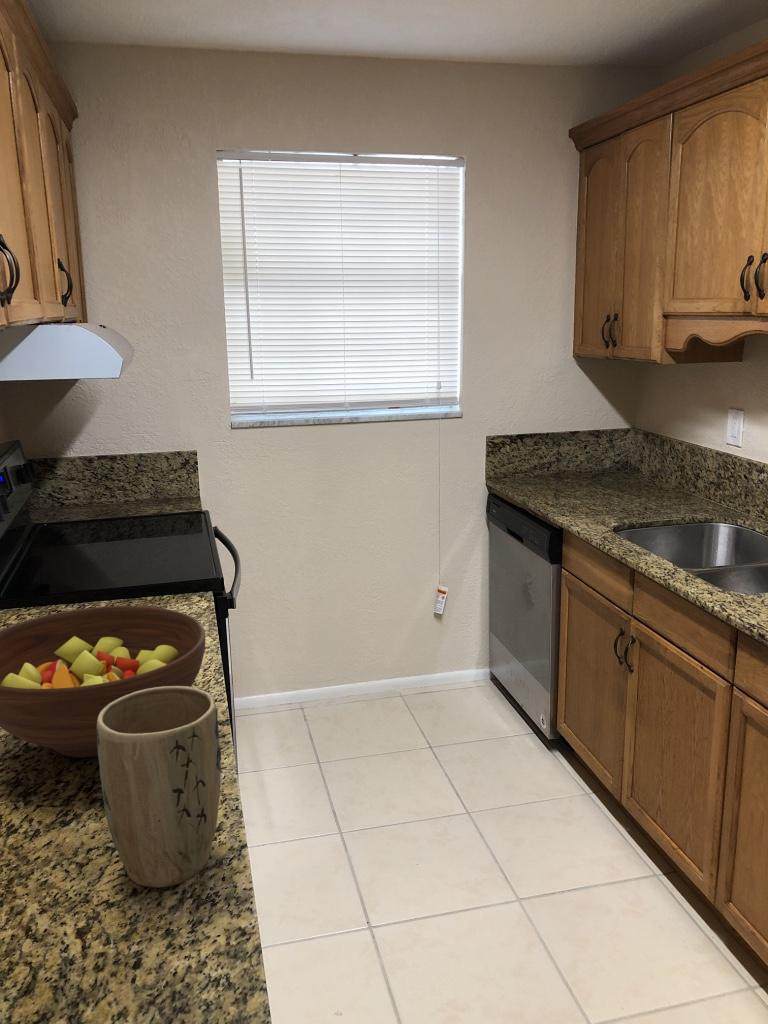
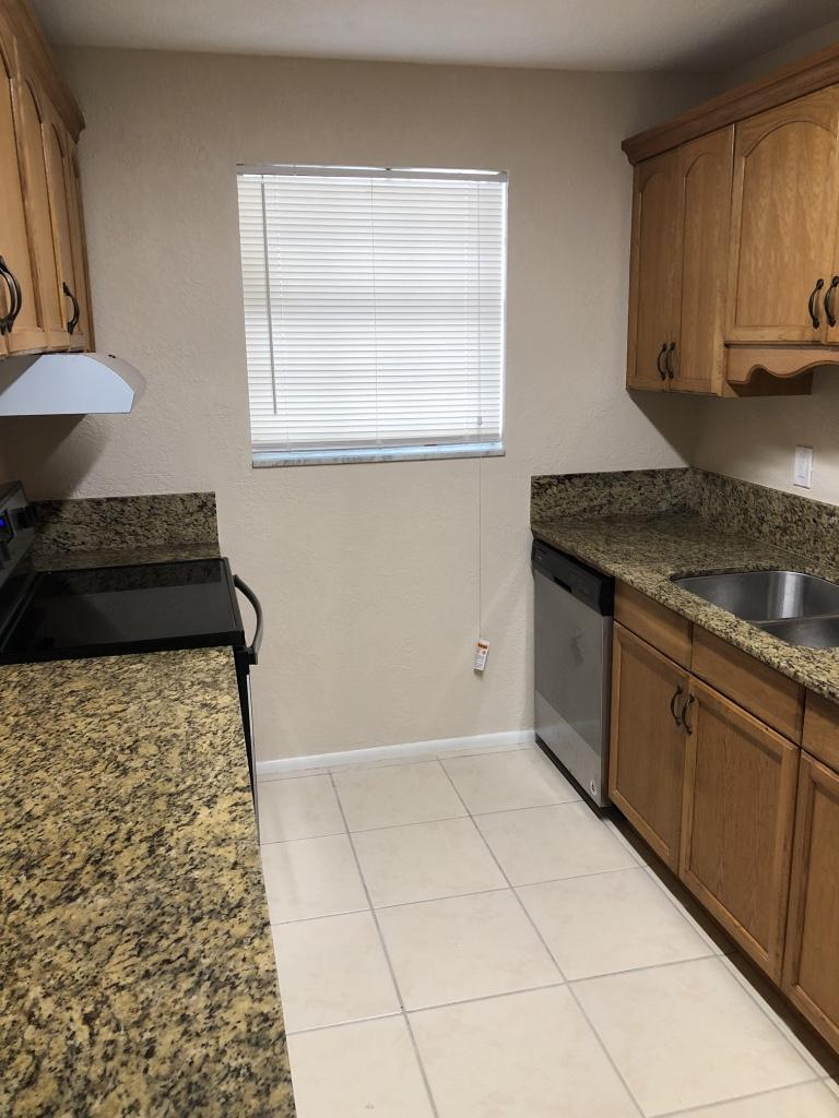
- plant pot (163, 786)
- fruit bowl (93, 691)
